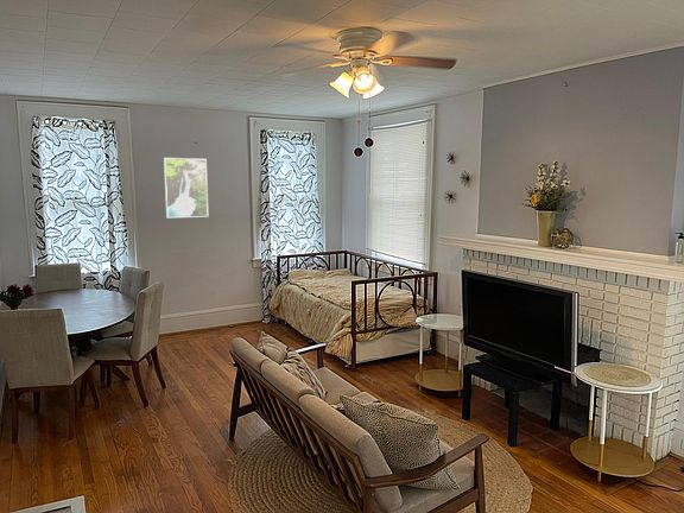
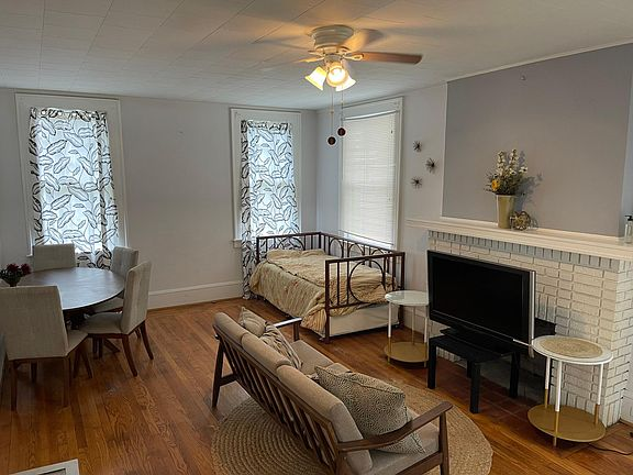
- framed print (186, 188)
